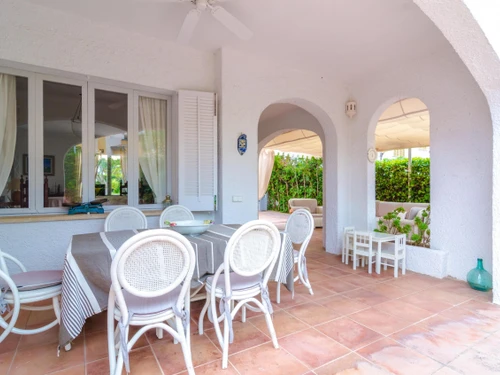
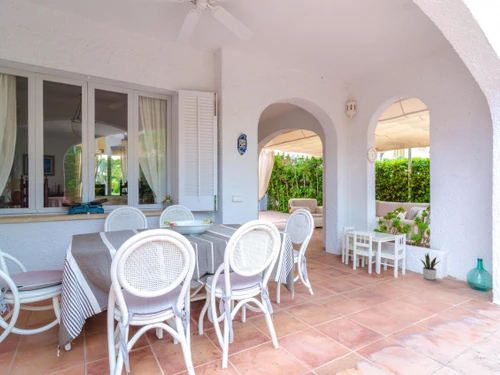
+ potted plant (429, 265)
